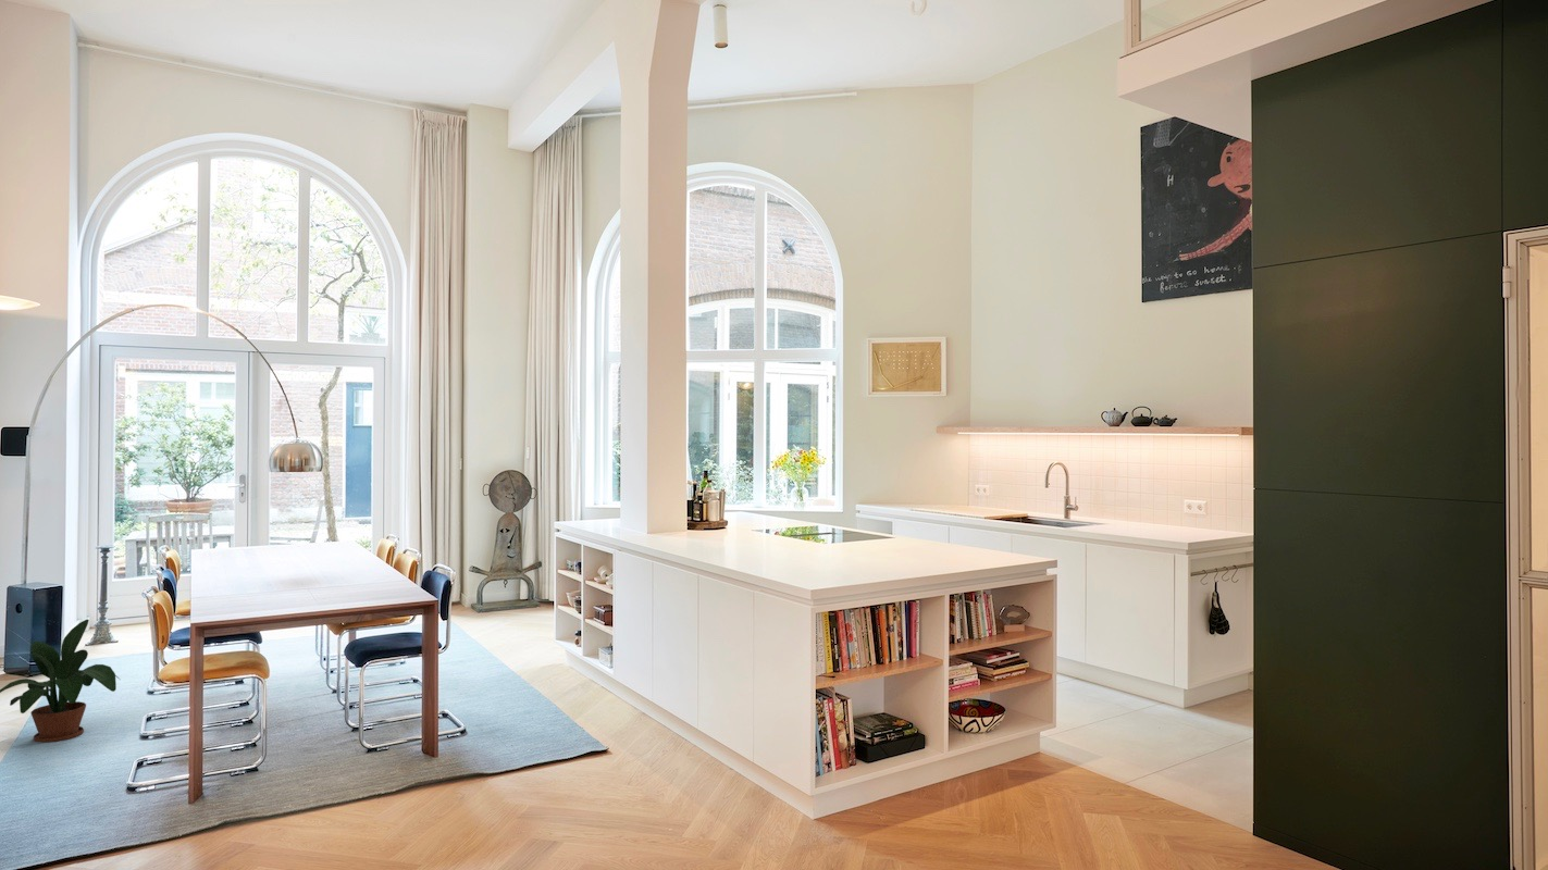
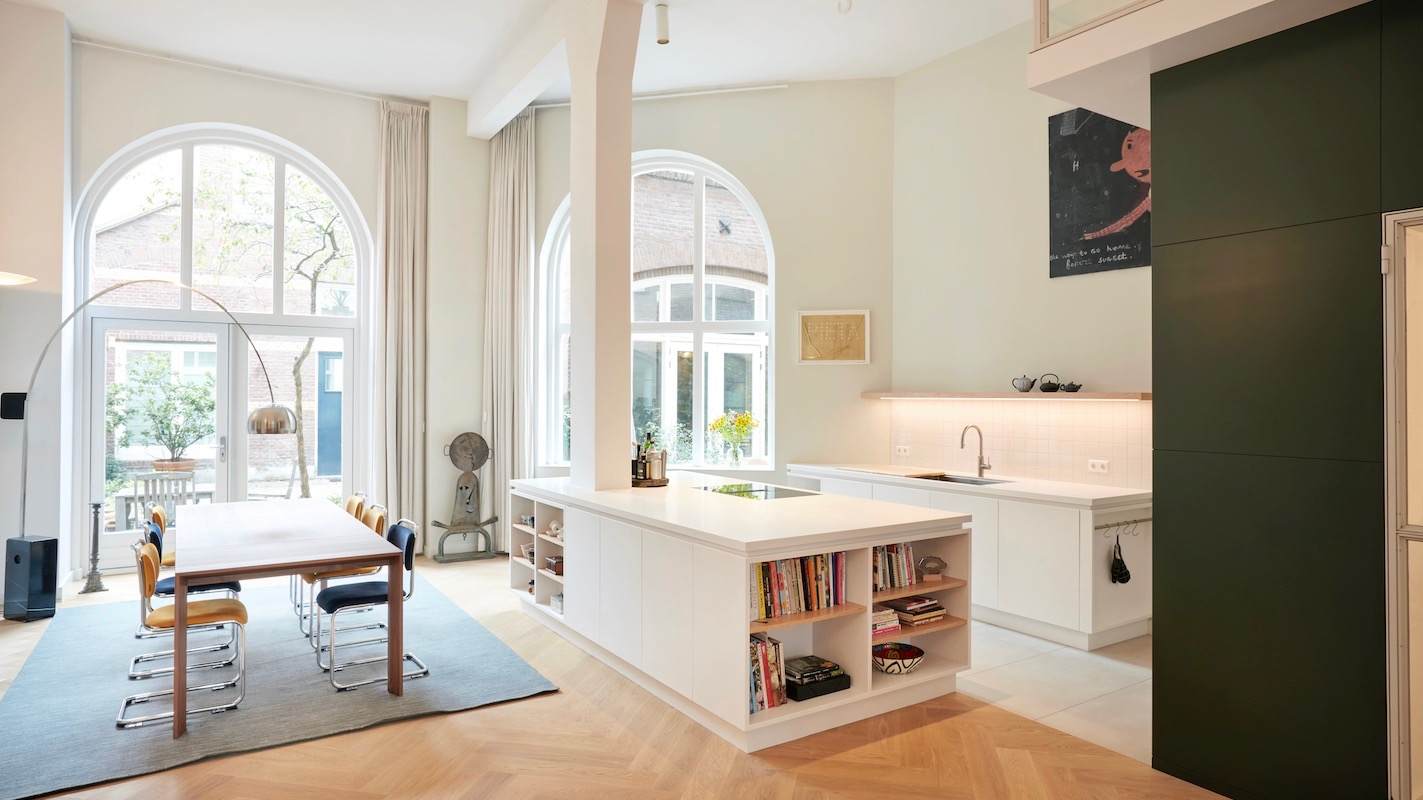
- potted plant (61, 680)
